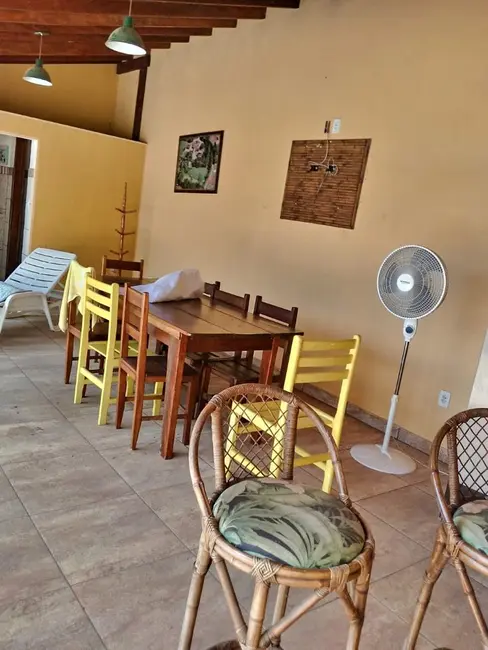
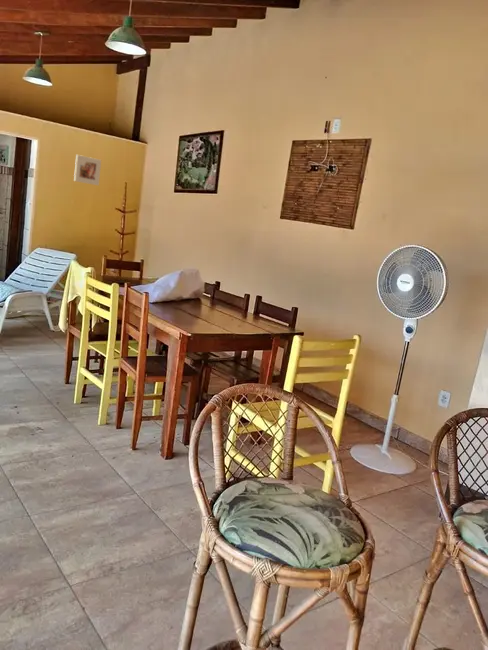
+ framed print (87, 170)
